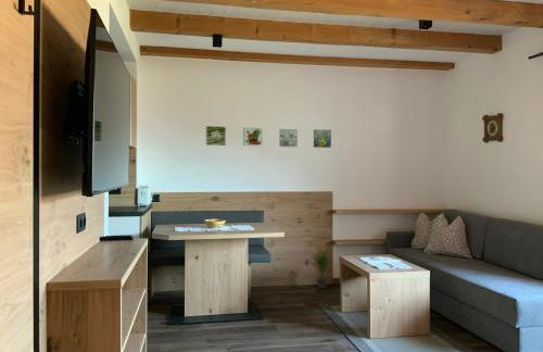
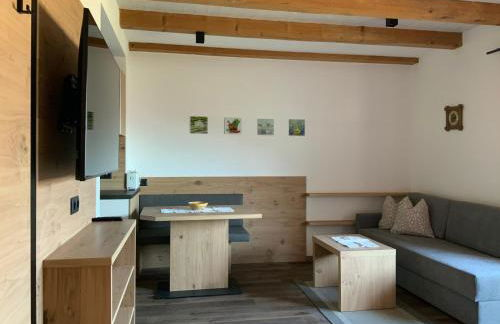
- potted plant (319, 265)
